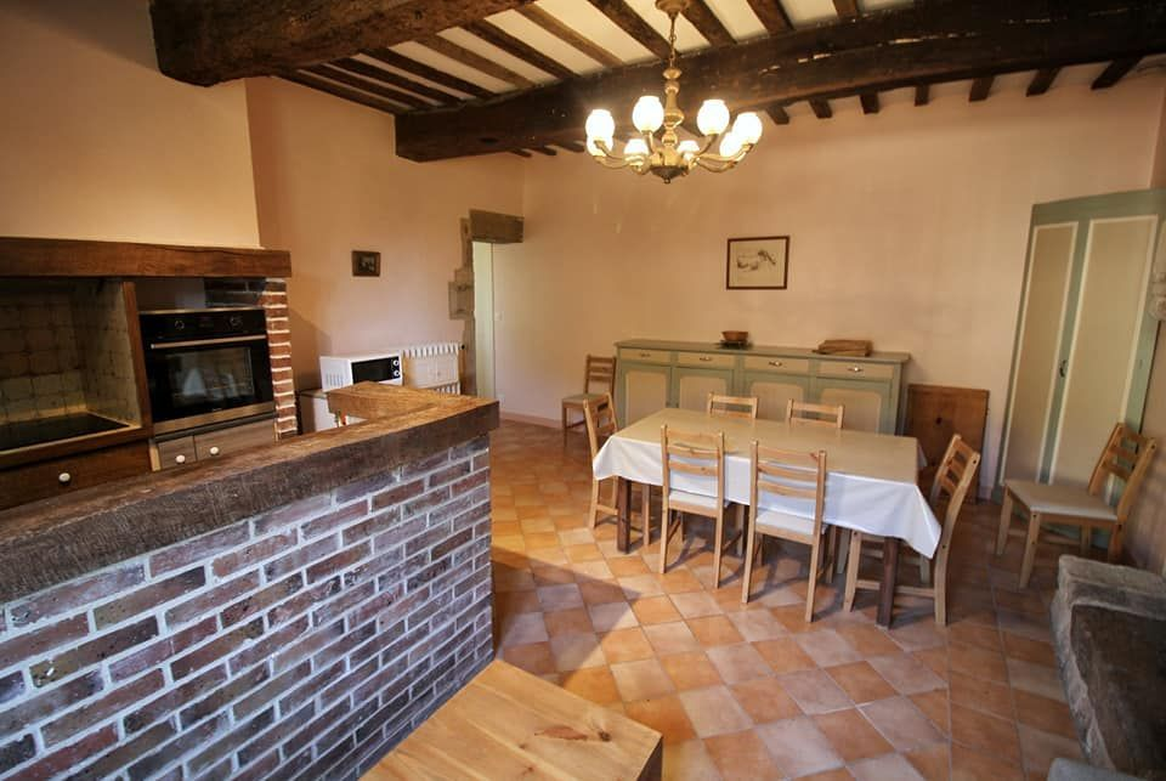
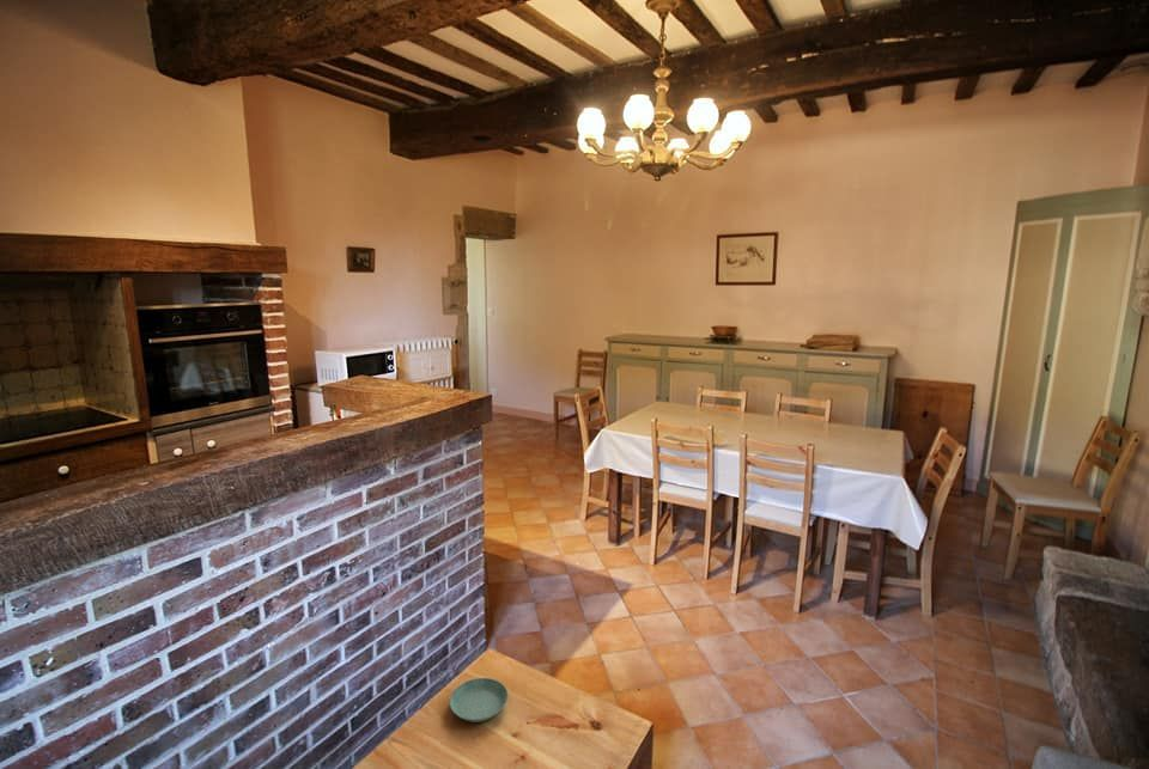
+ saucer (479, 701)
